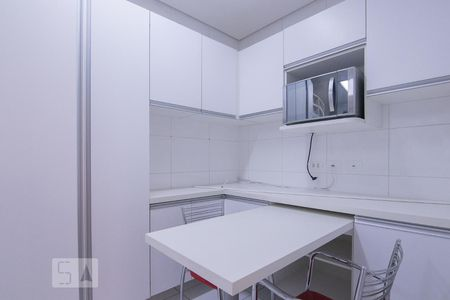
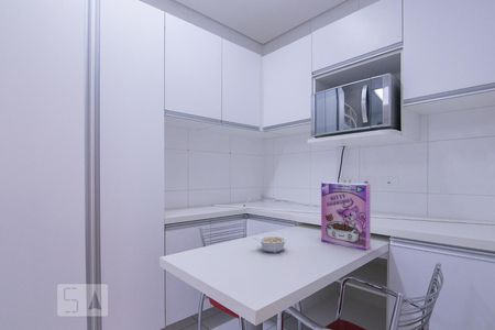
+ cereal box (344, 213)
+ legume (272, 243)
